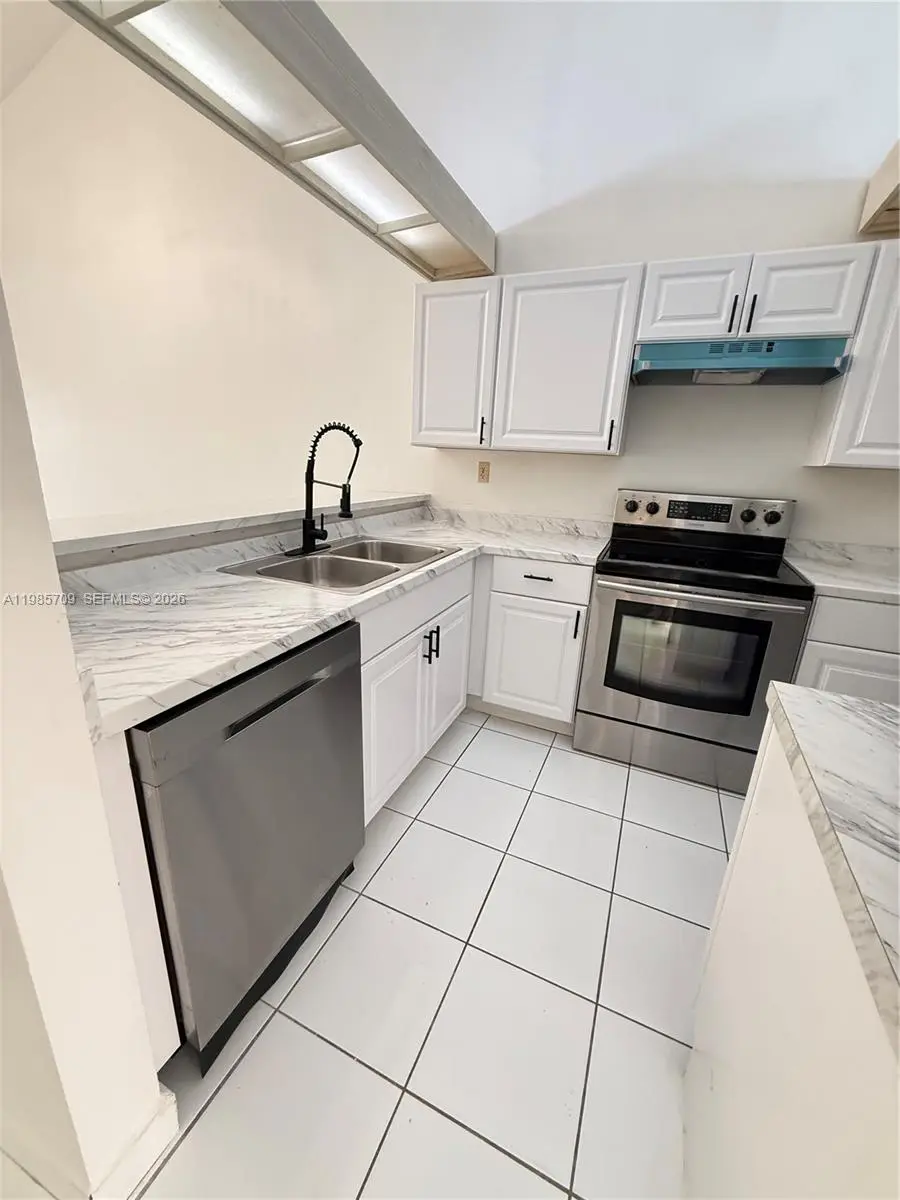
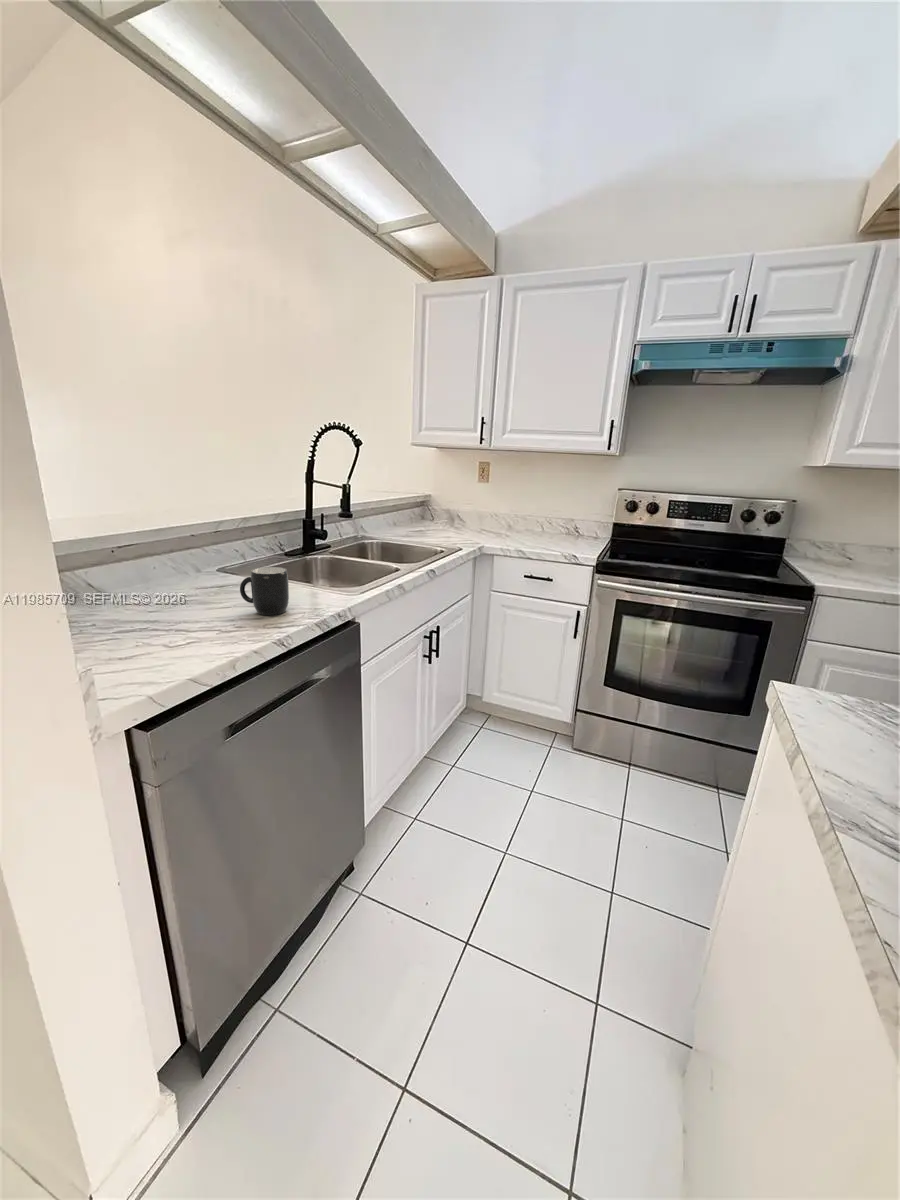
+ mug (264, 590)
